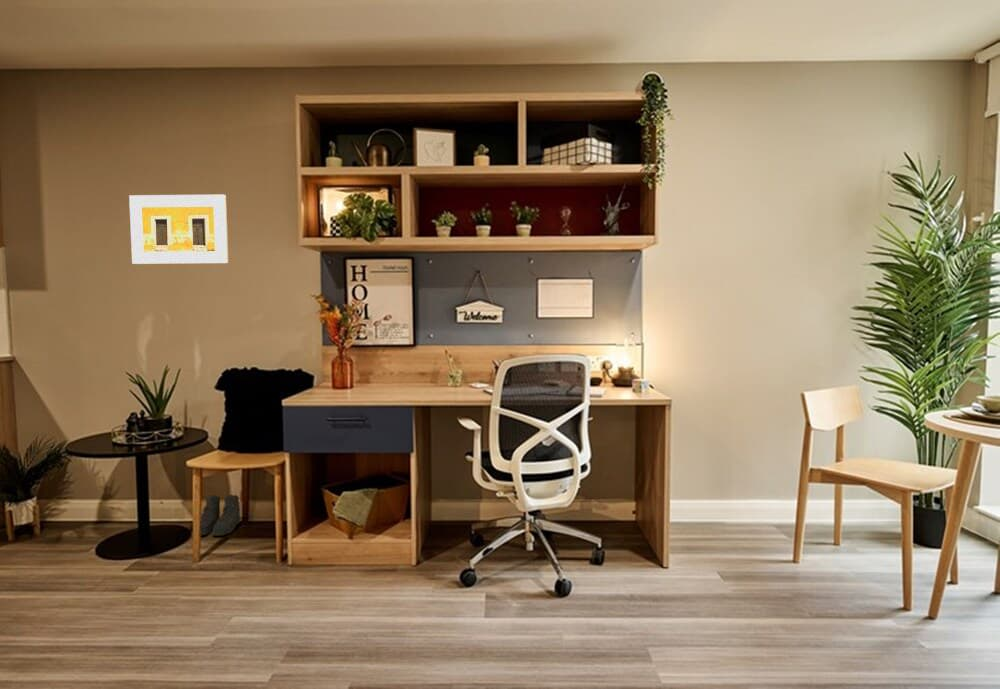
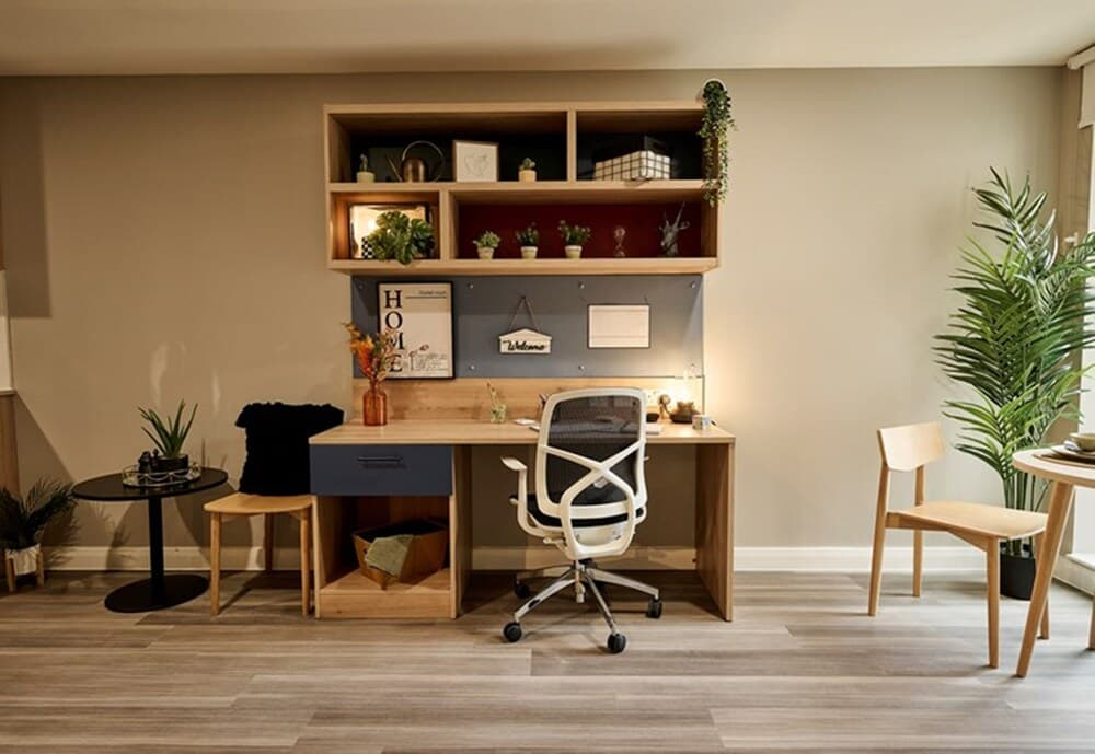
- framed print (179, 229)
- boots (217, 512)
